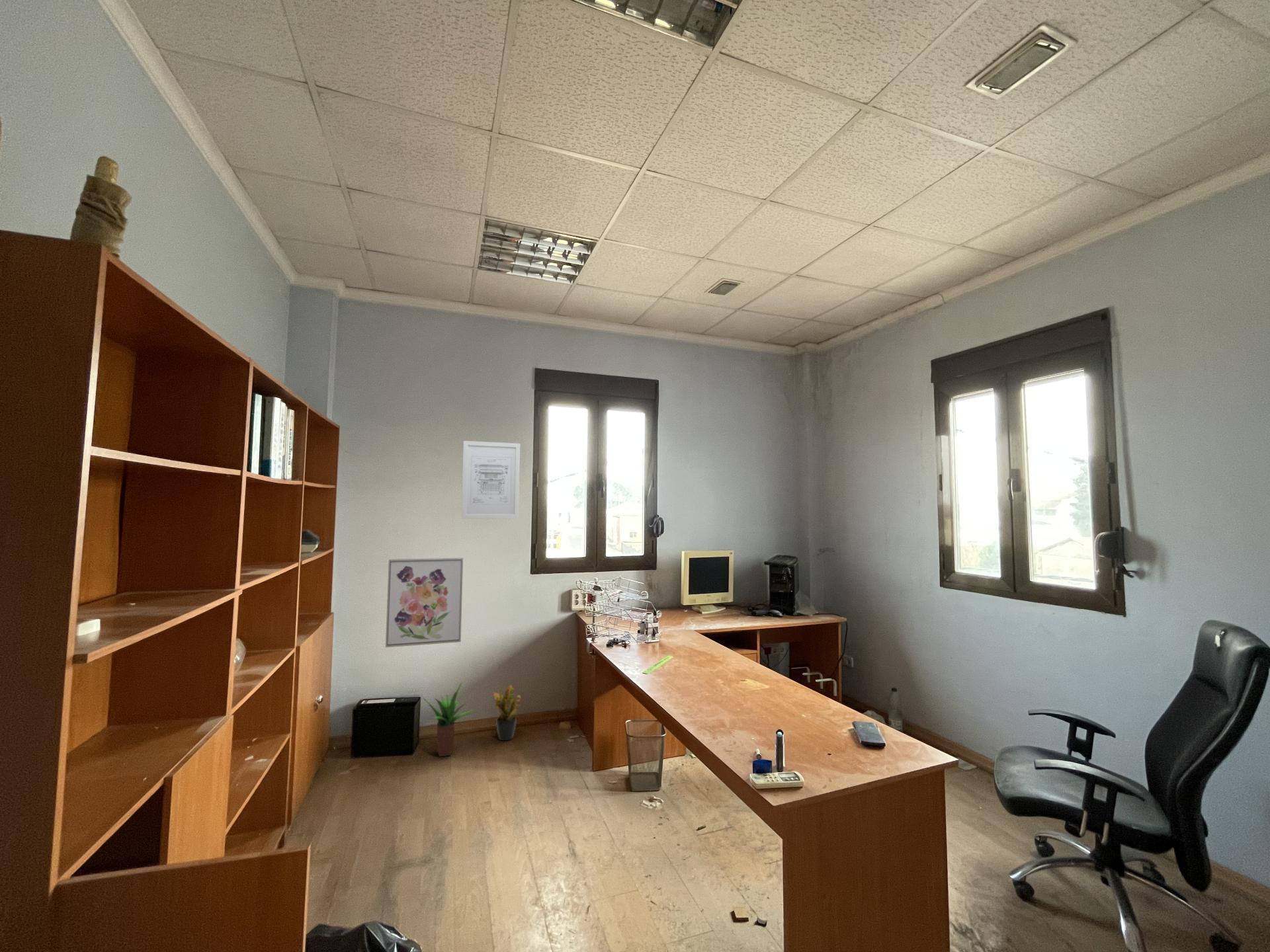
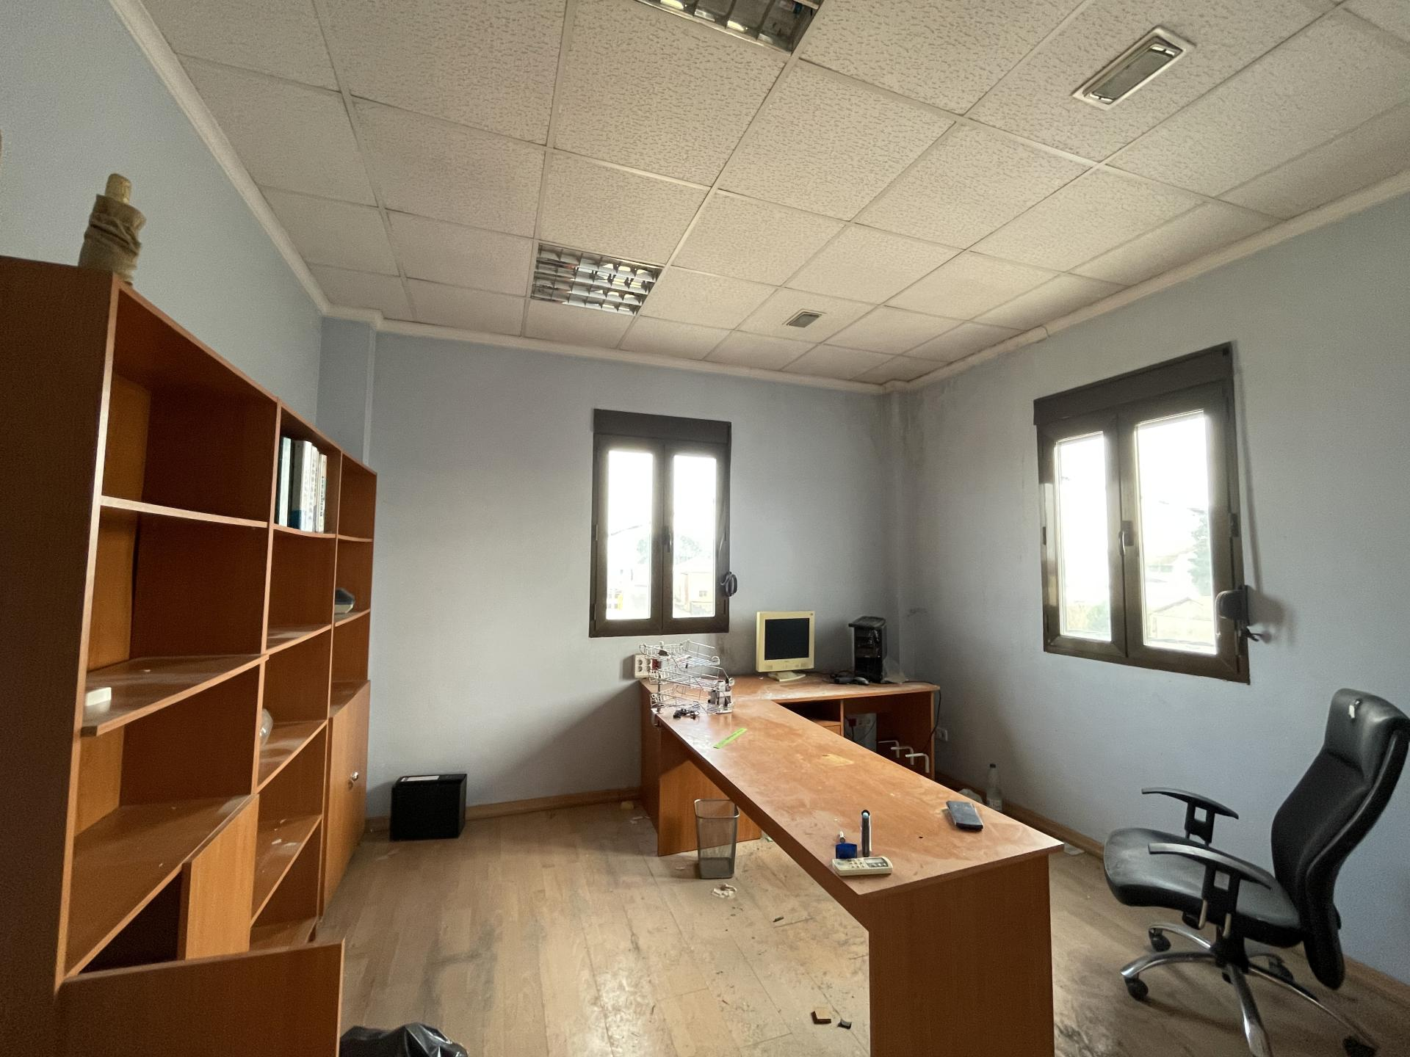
- potted plant (450, 718)
- wall art (425, 601)
- wall art (491, 480)
- potted plant (507, 710)
